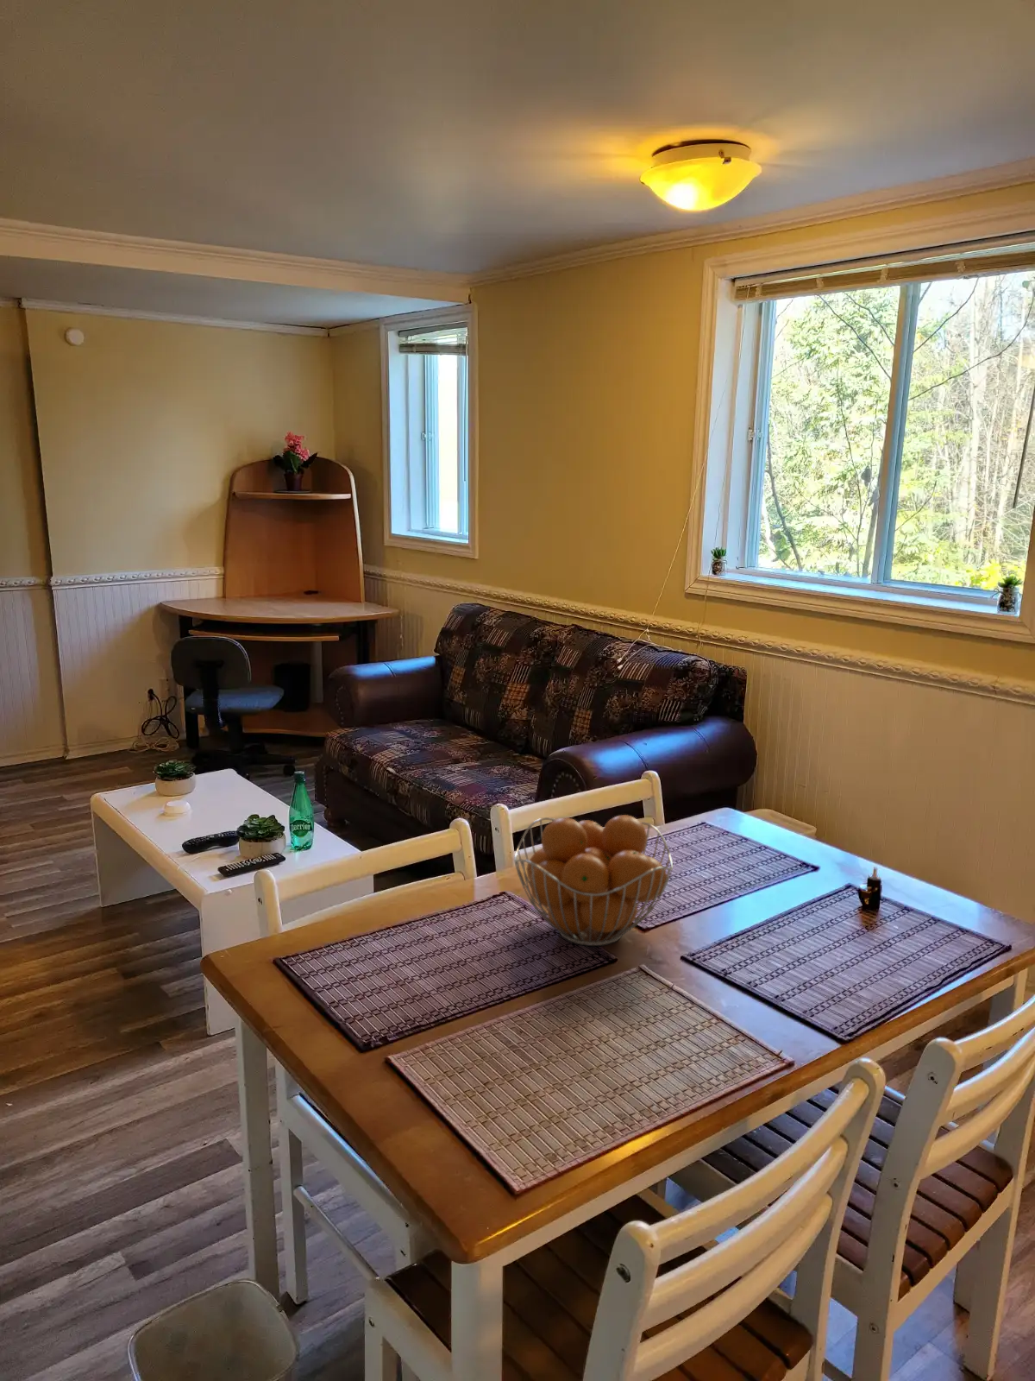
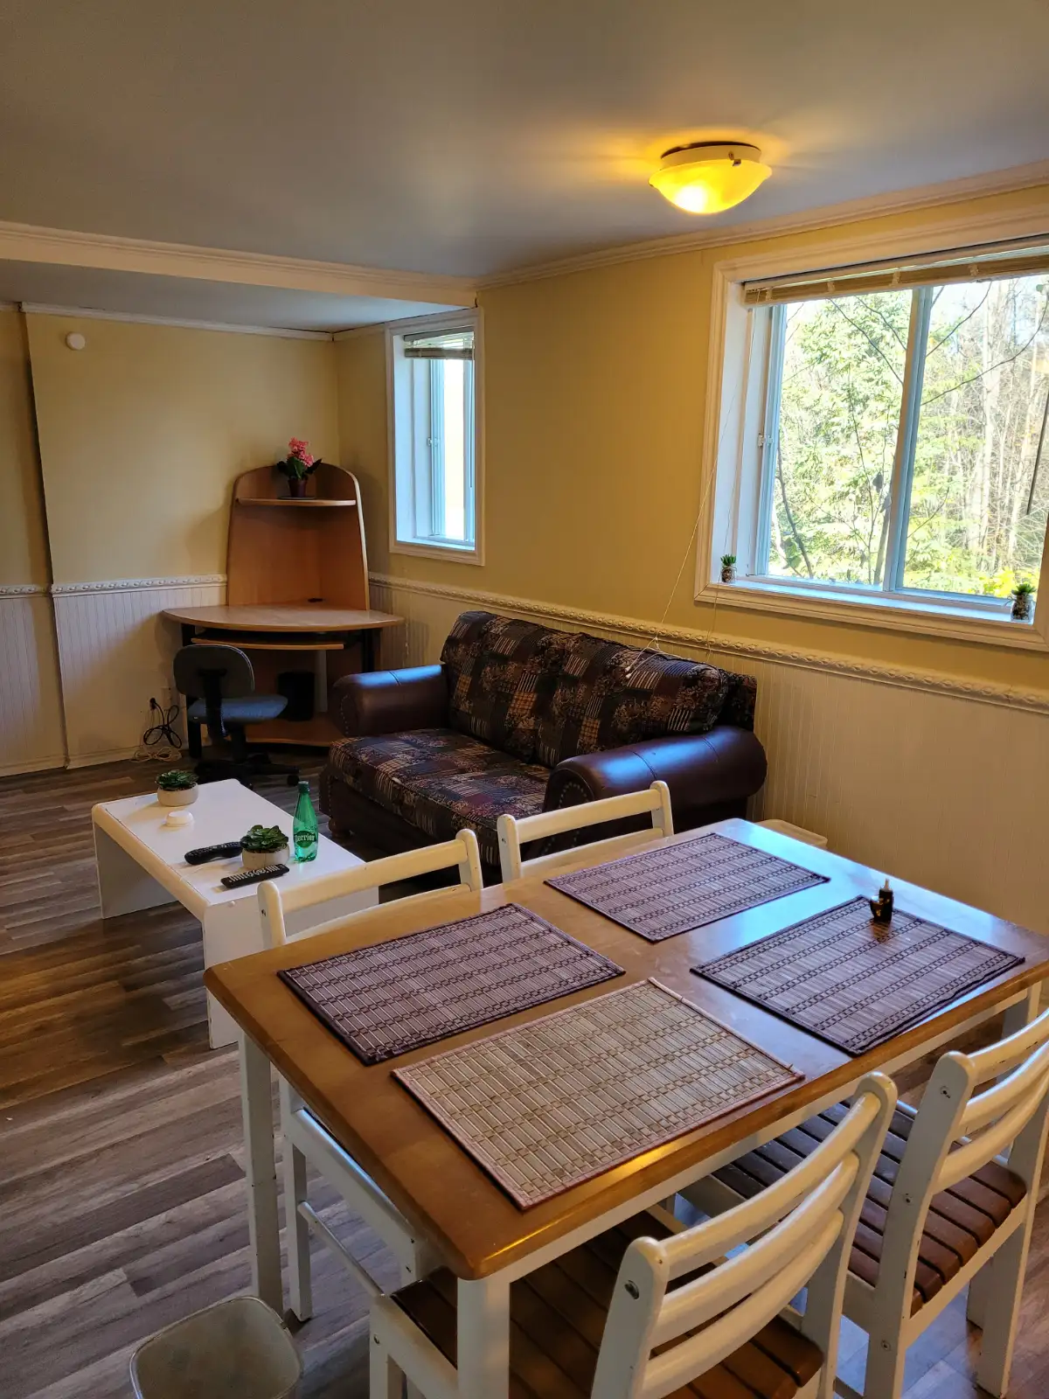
- fruit basket (591, 875)
